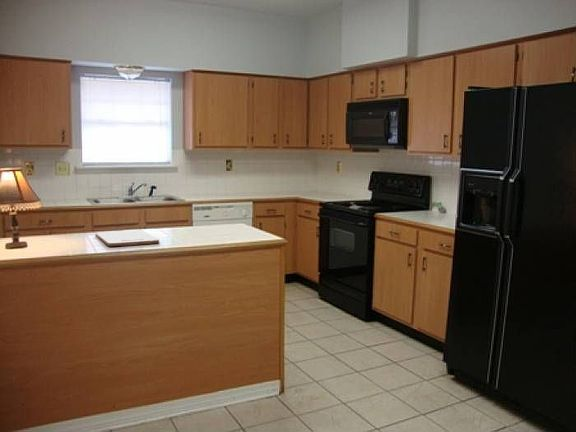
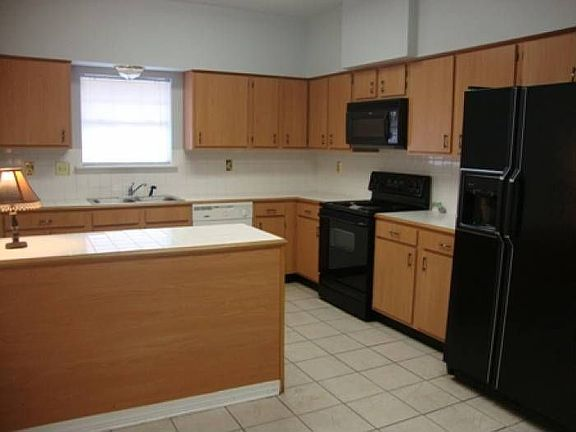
- cutting board (126, 237)
